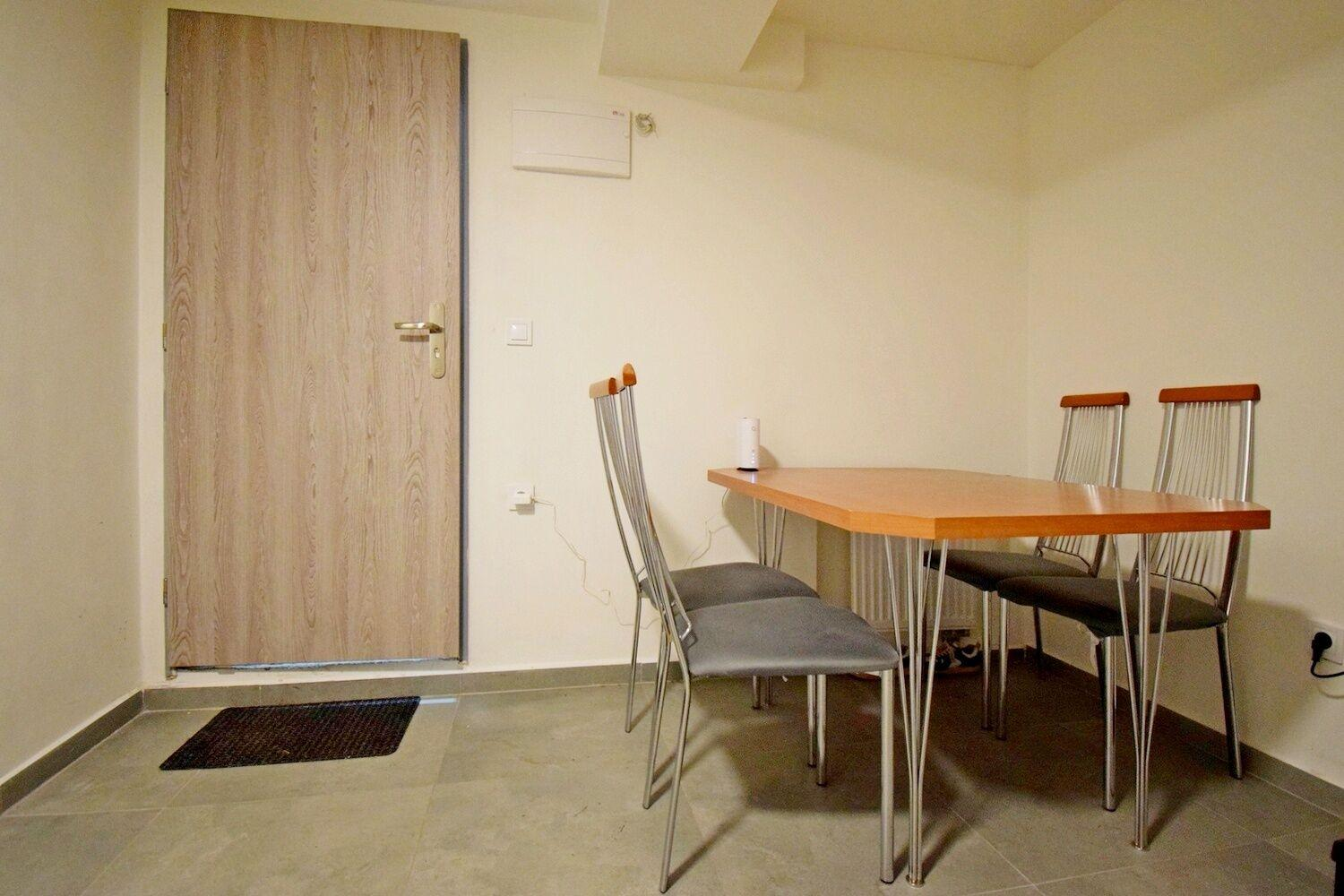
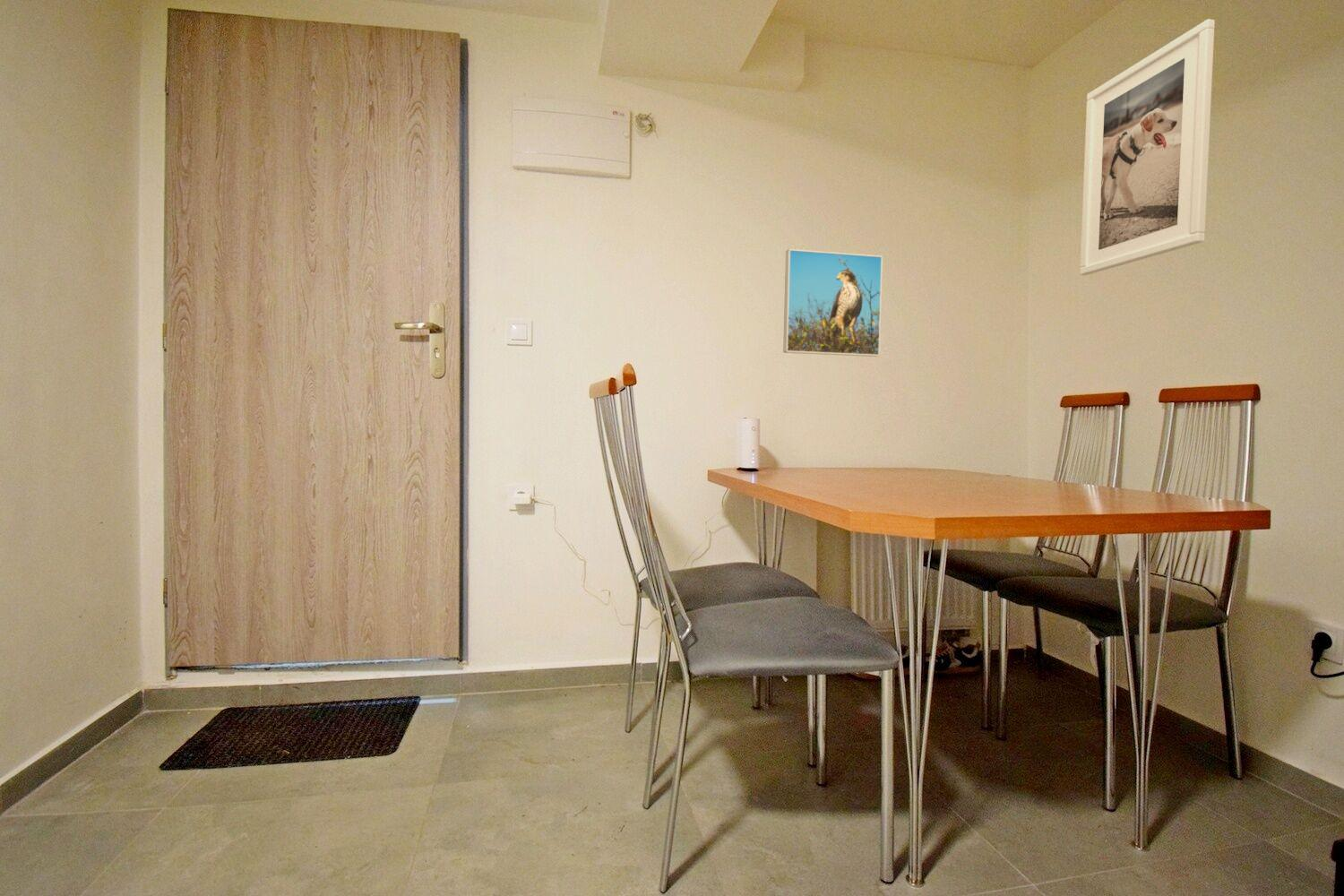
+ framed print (832, 304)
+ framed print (1140, 160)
